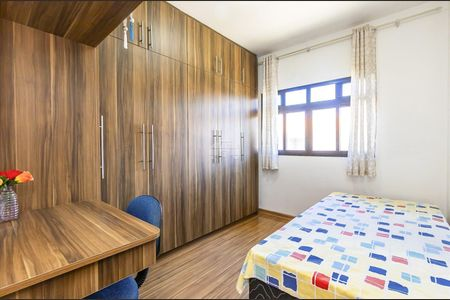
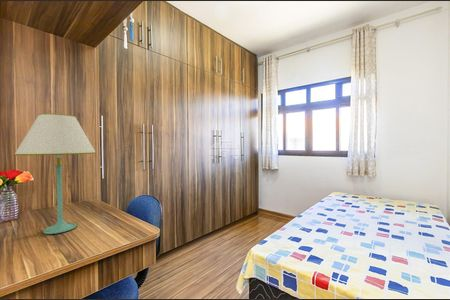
+ table lamp (59, 172)
